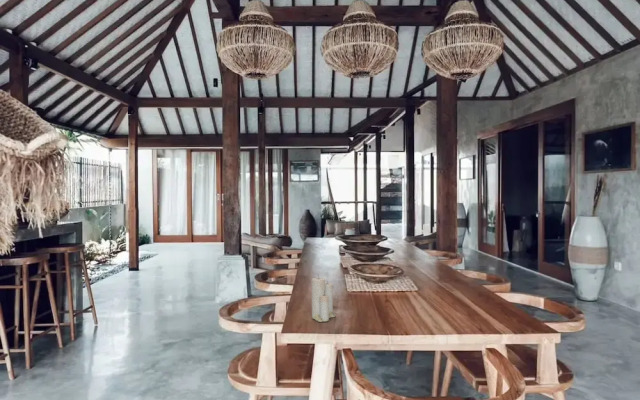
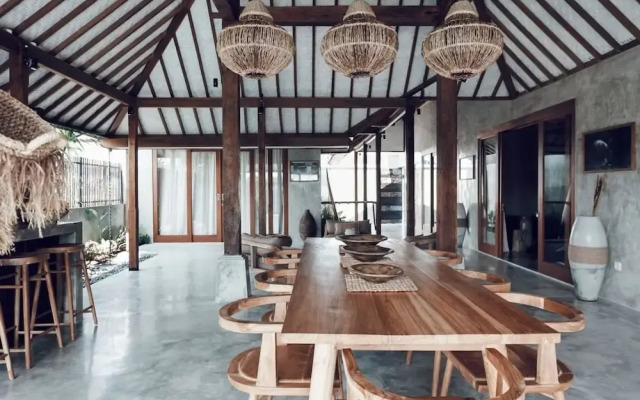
- candle (323, 295)
